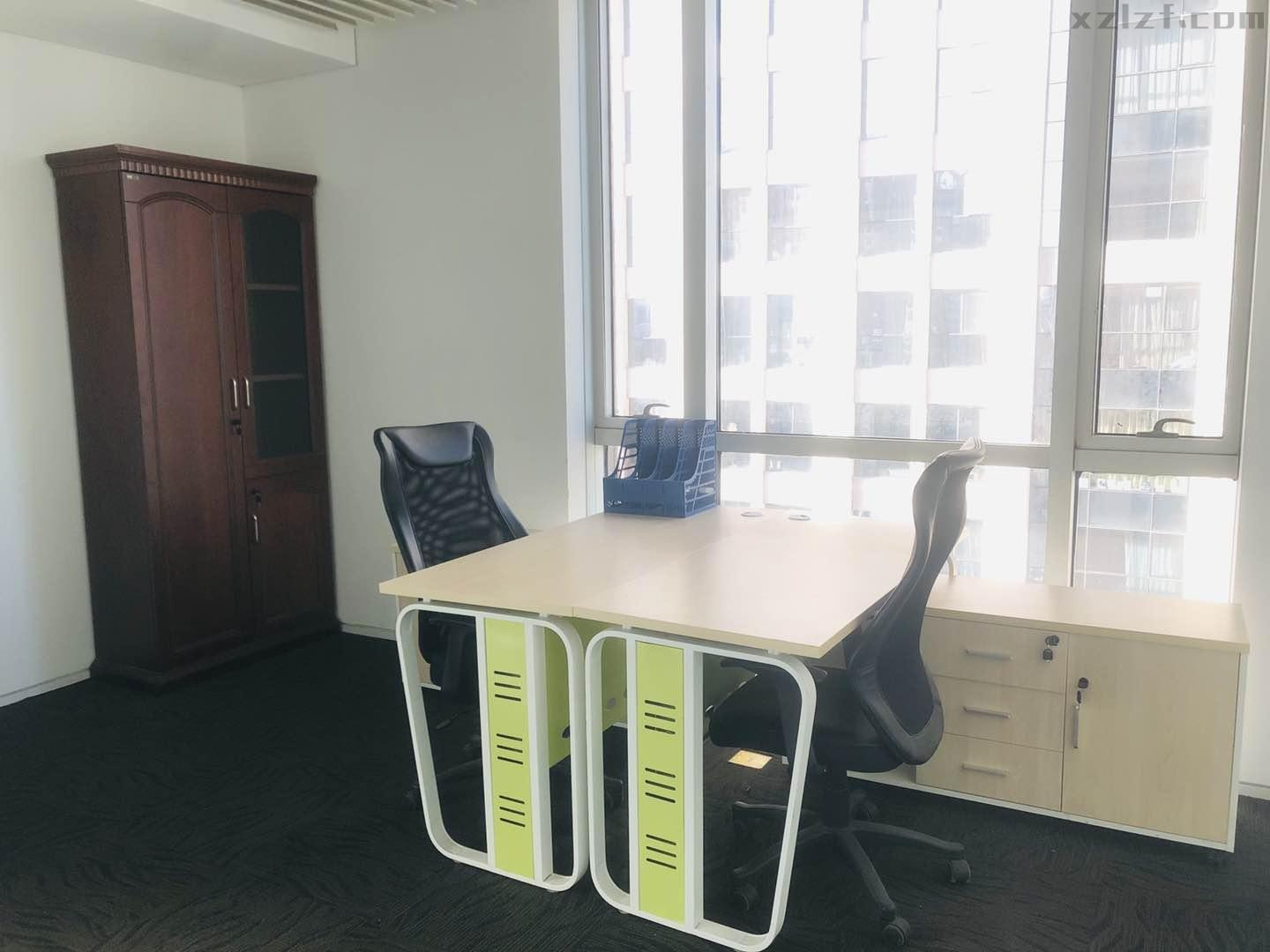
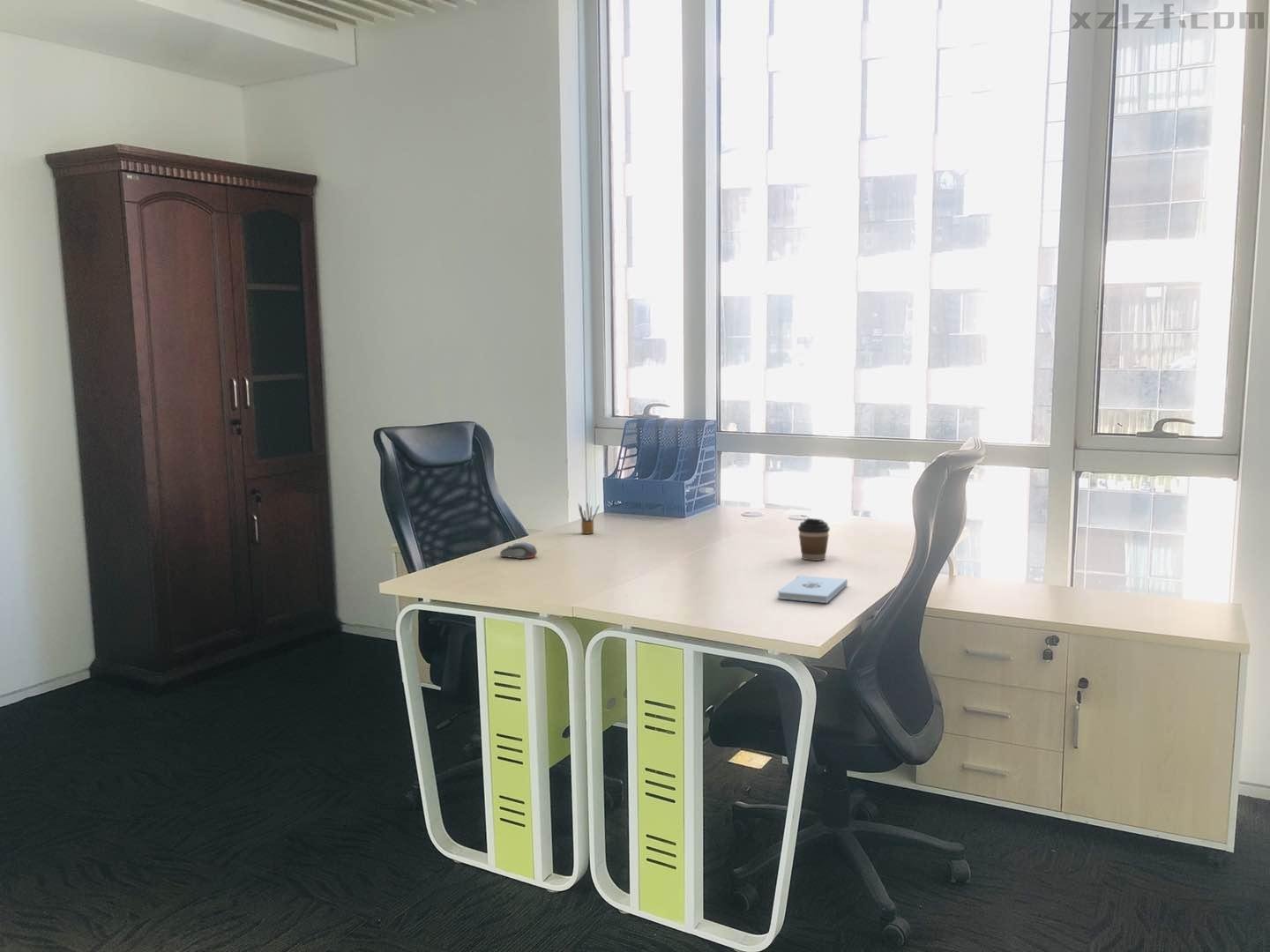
+ computer mouse (519, 549)
+ pencil box (588, 517)
+ notepad (812, 588)
+ coffee cup (813, 538)
